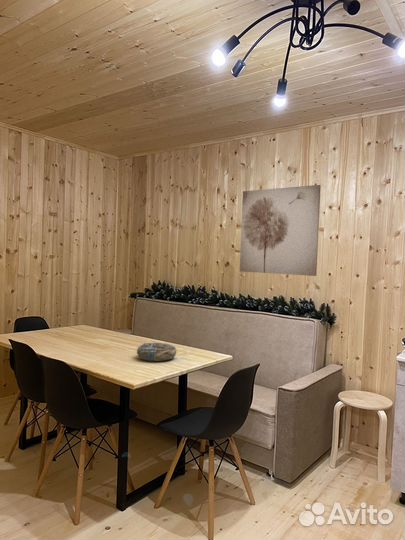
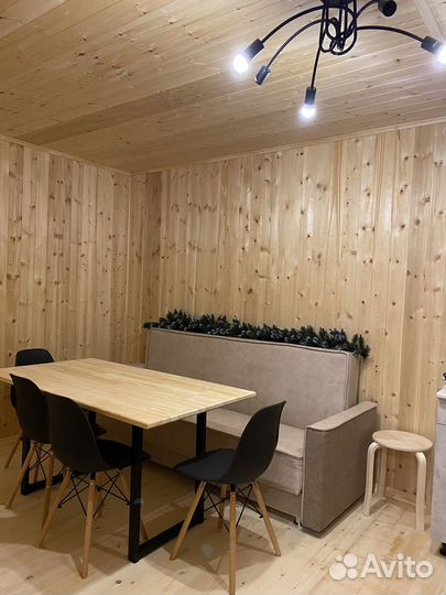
- wall art (277, 231)
- decorative bowl (156, 351)
